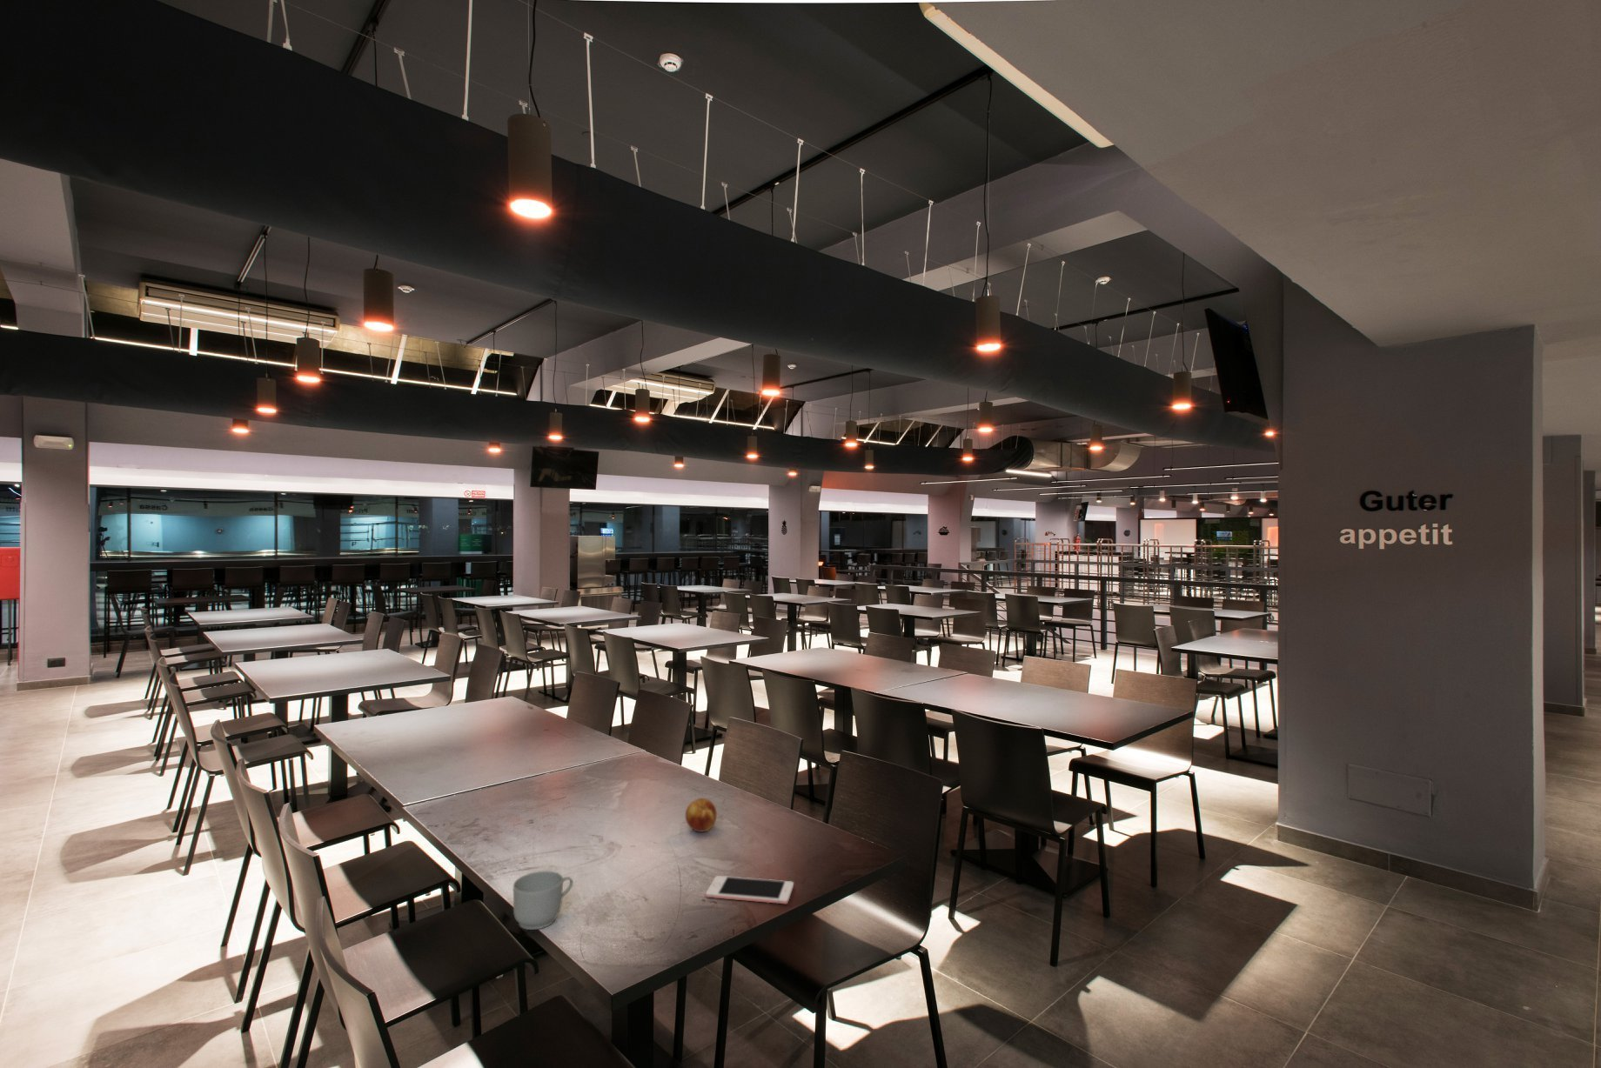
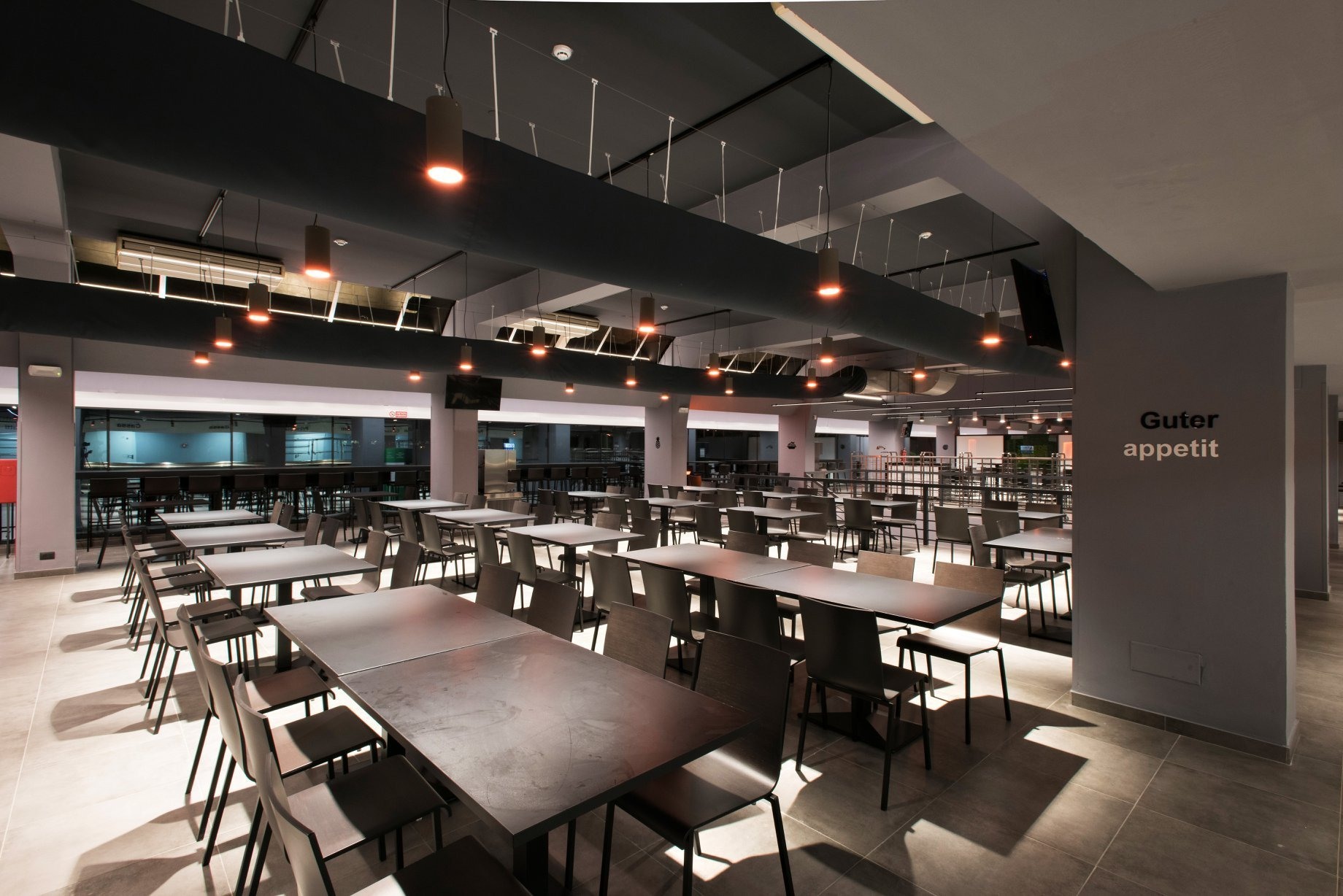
- fruit (701, 815)
- cell phone (750, 889)
- mug (544, 899)
